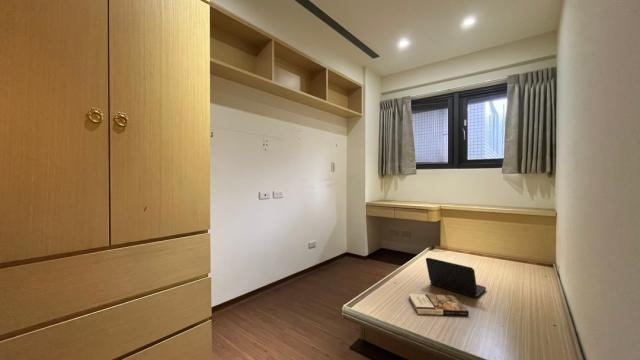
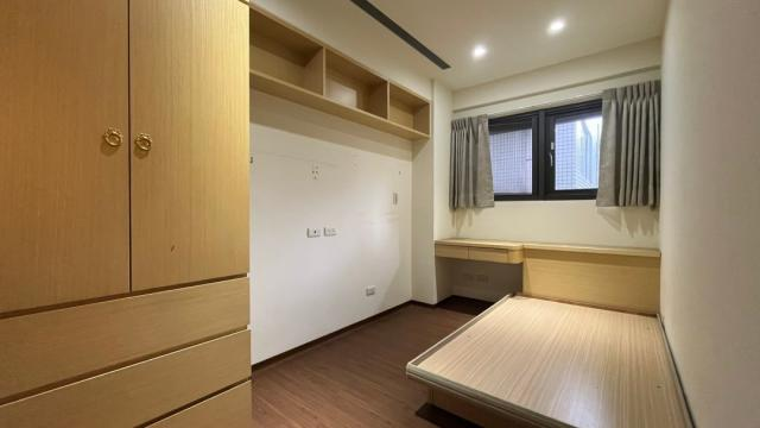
- laptop (455, 273)
- book (436, 304)
